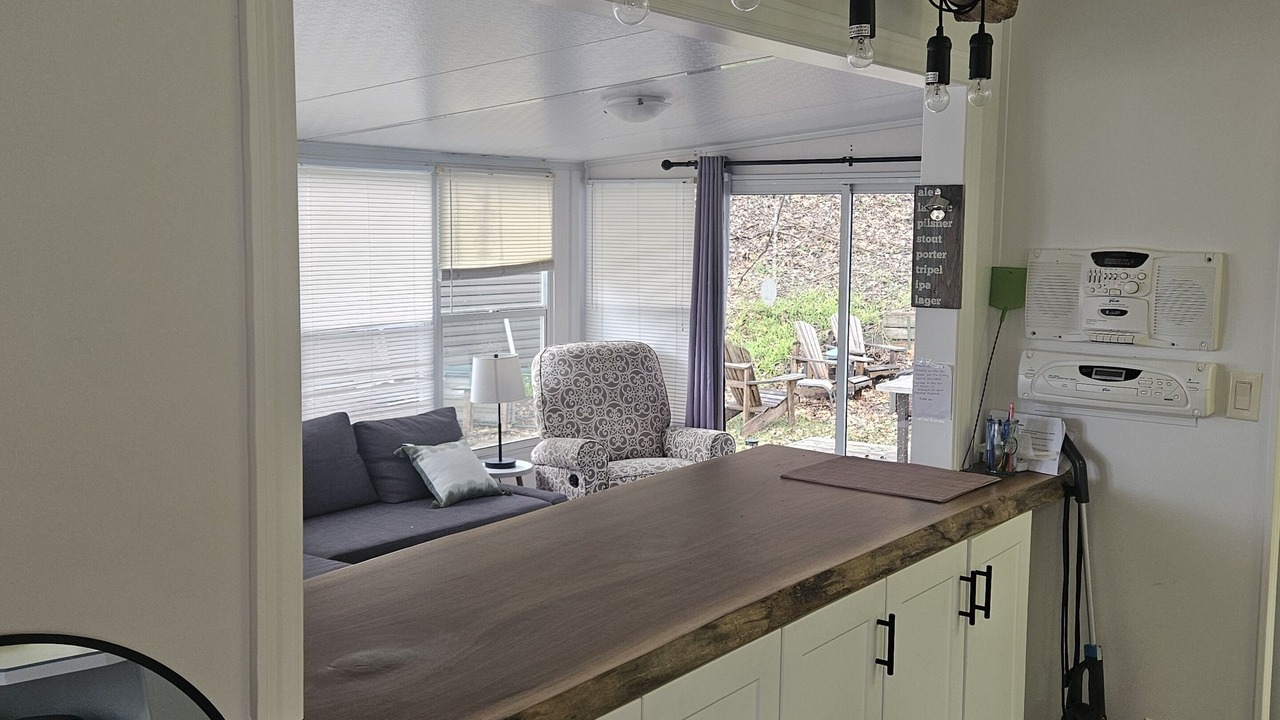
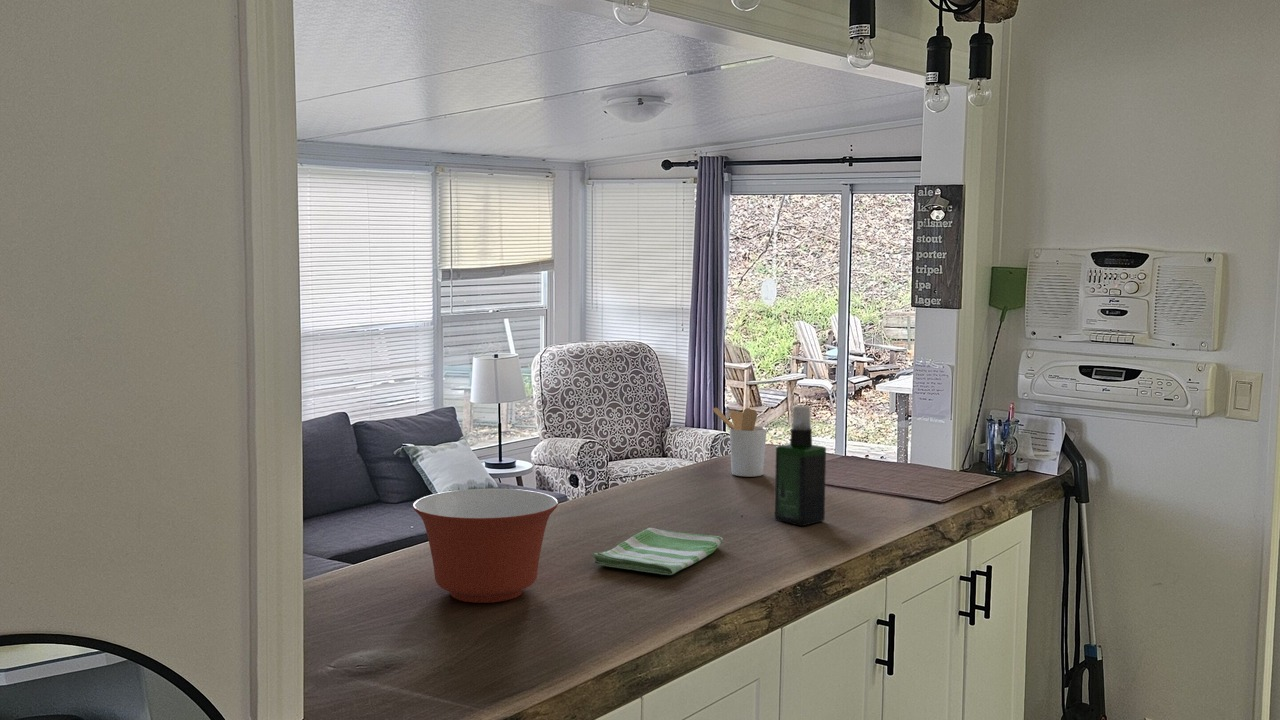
+ dish towel (659, 549)
+ spray bottle (800, 463)
+ utensil holder (738, 439)
+ mixing bowl (486, 547)
